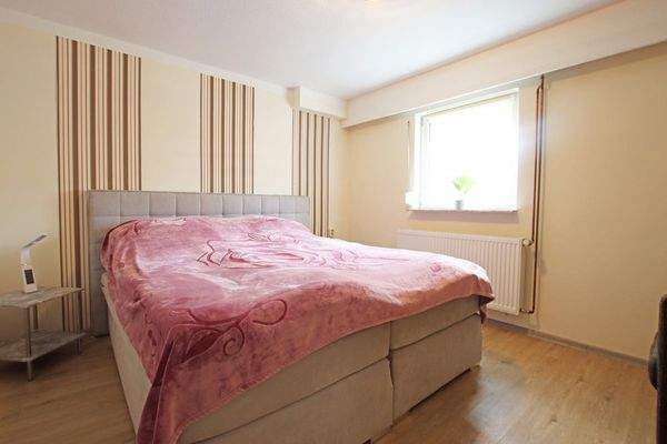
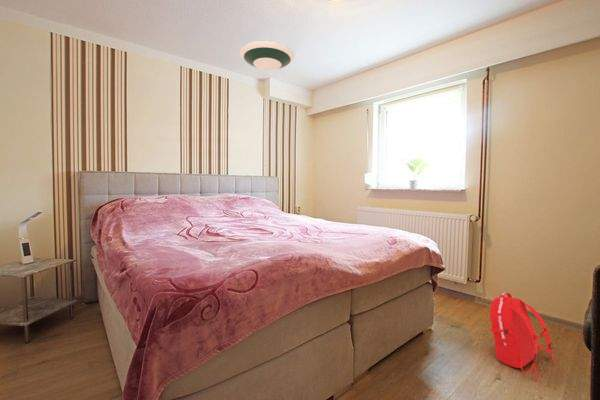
+ backpack (519, 328)
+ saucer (267, 62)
